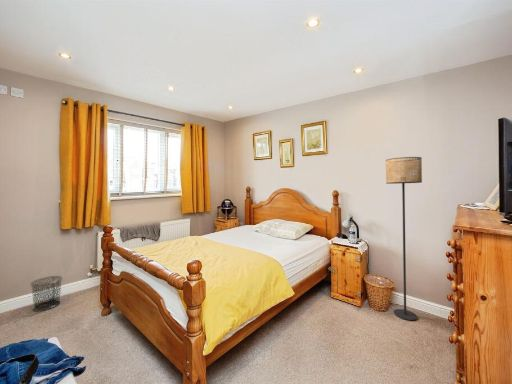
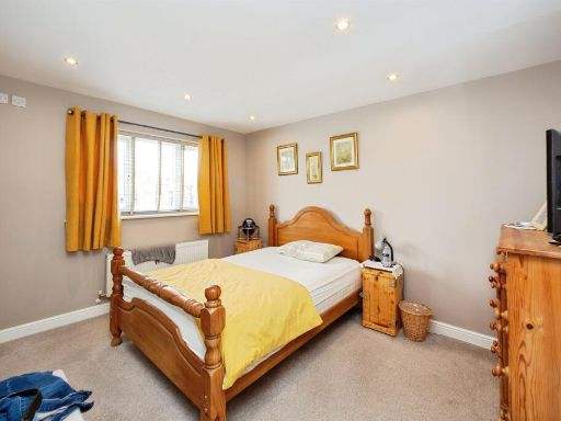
- floor lamp (404, 237)
- waste bin (46, 292)
